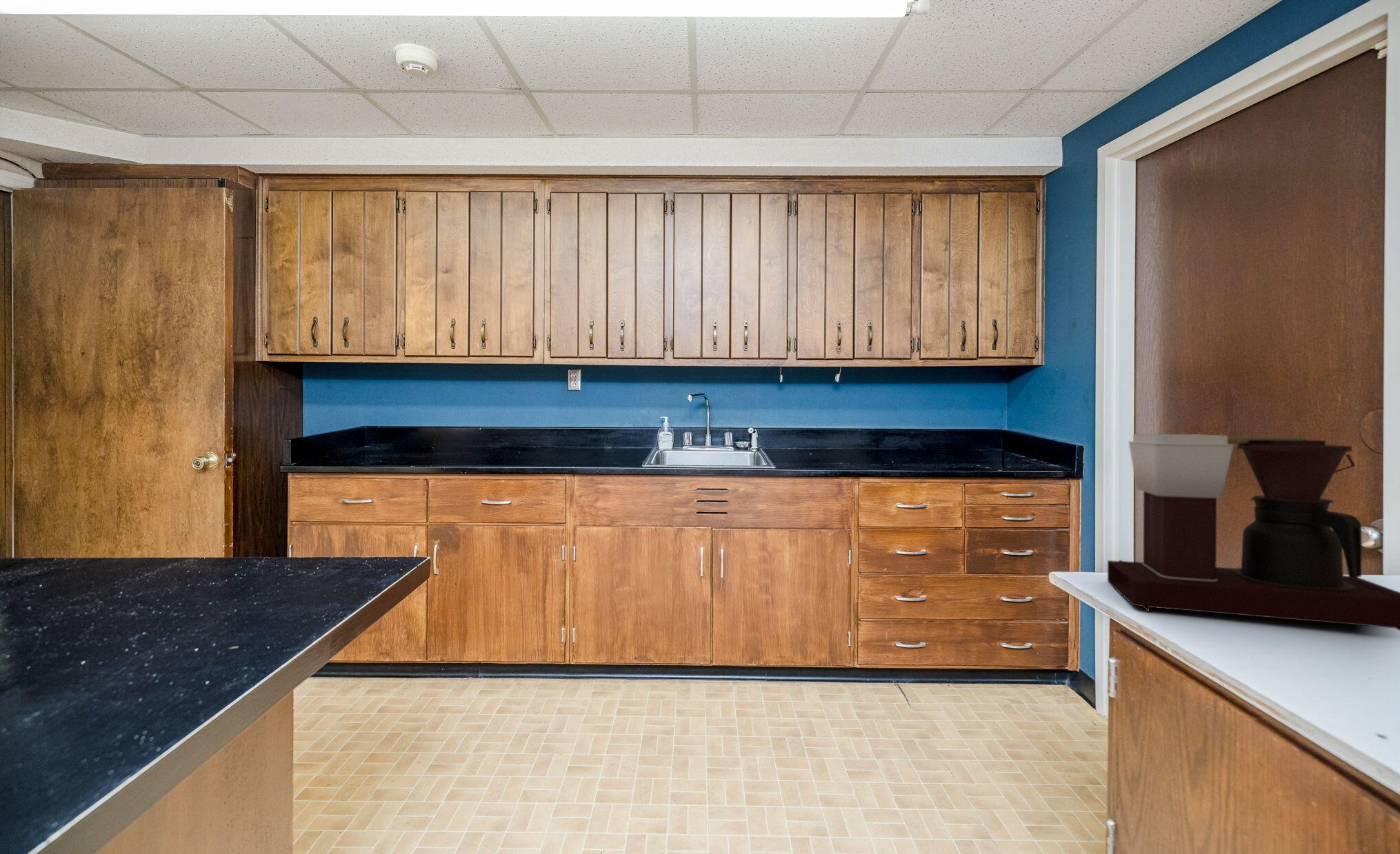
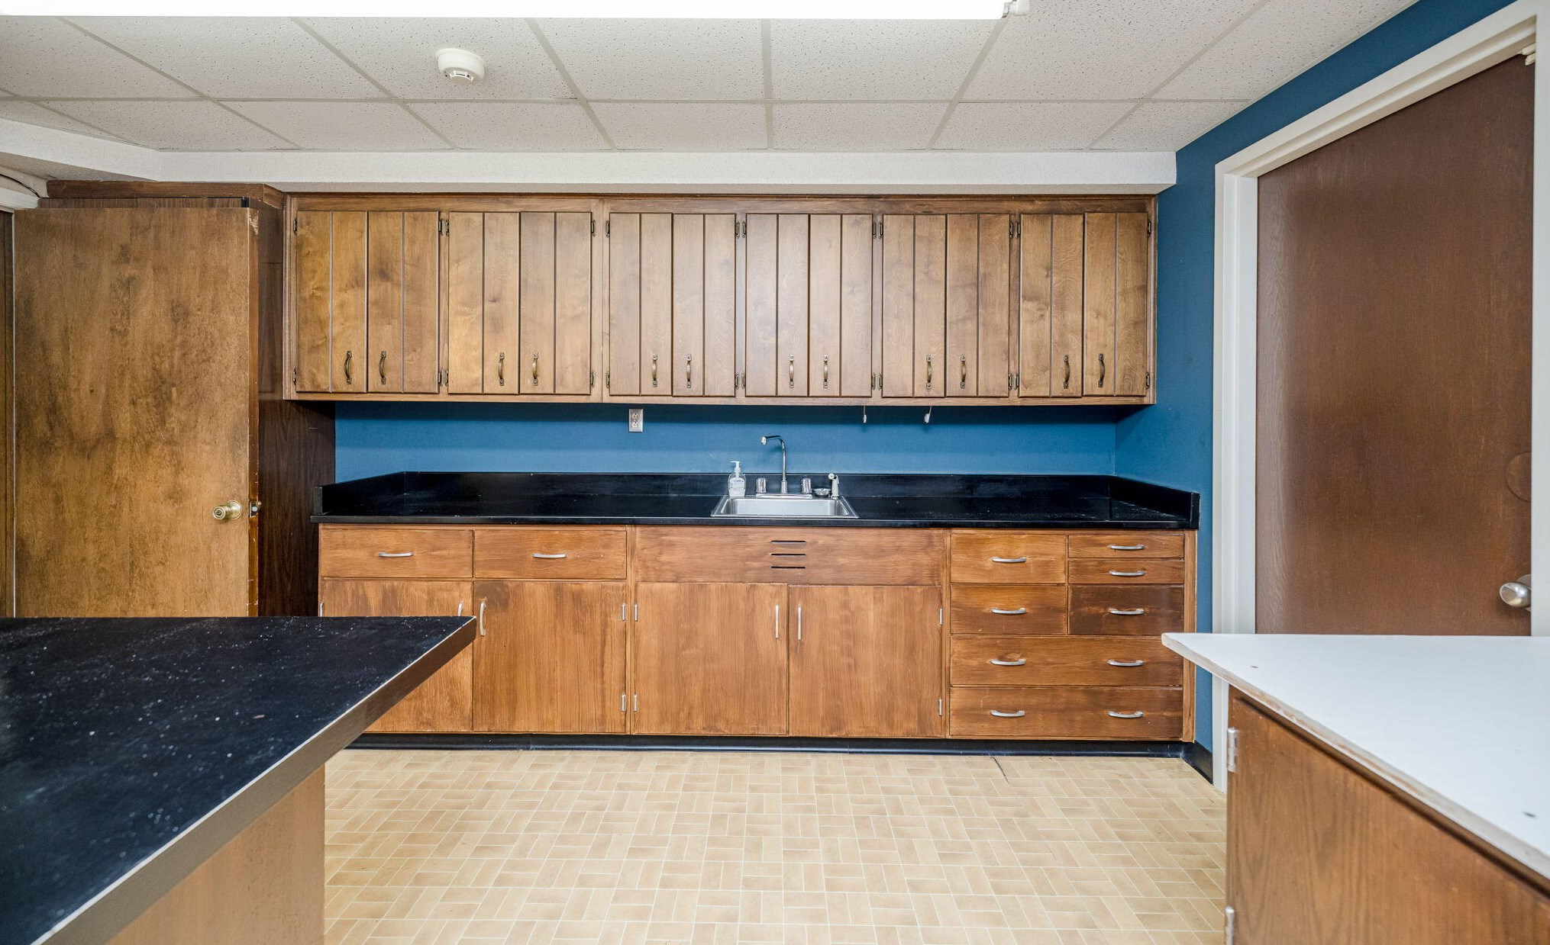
- coffee maker (1248, 525)
